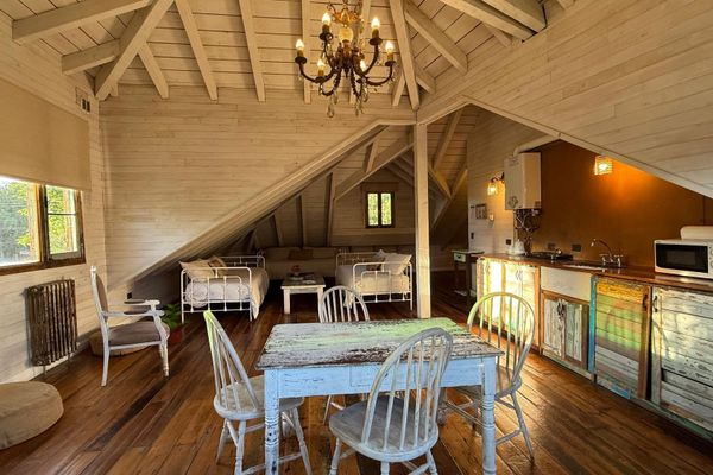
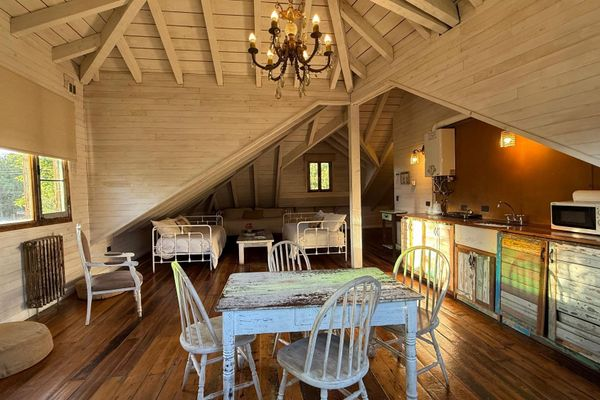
- potted plant (173, 322)
